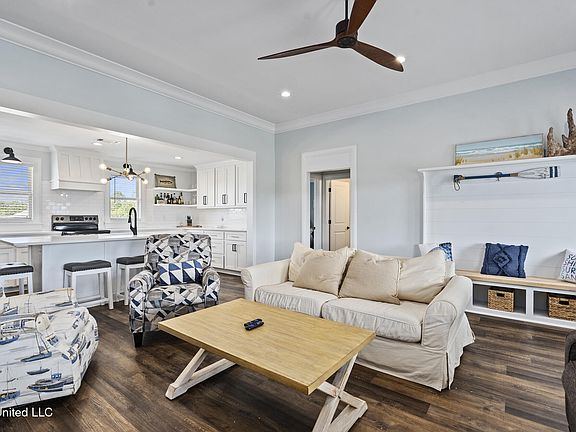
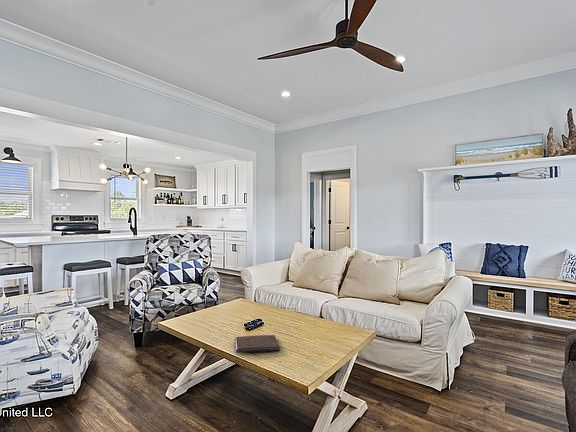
+ book (256, 343)
